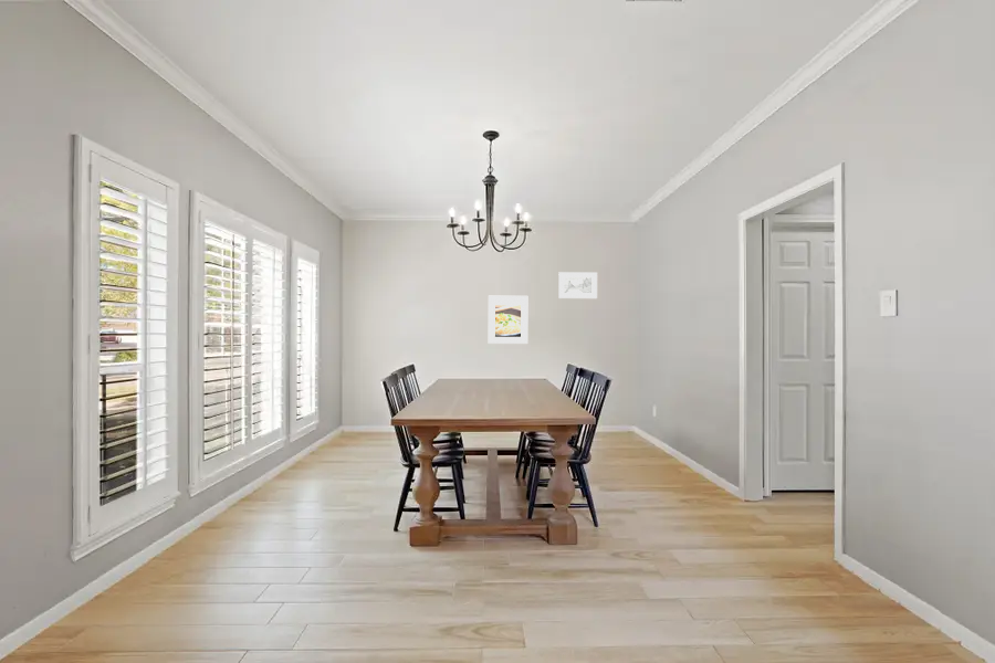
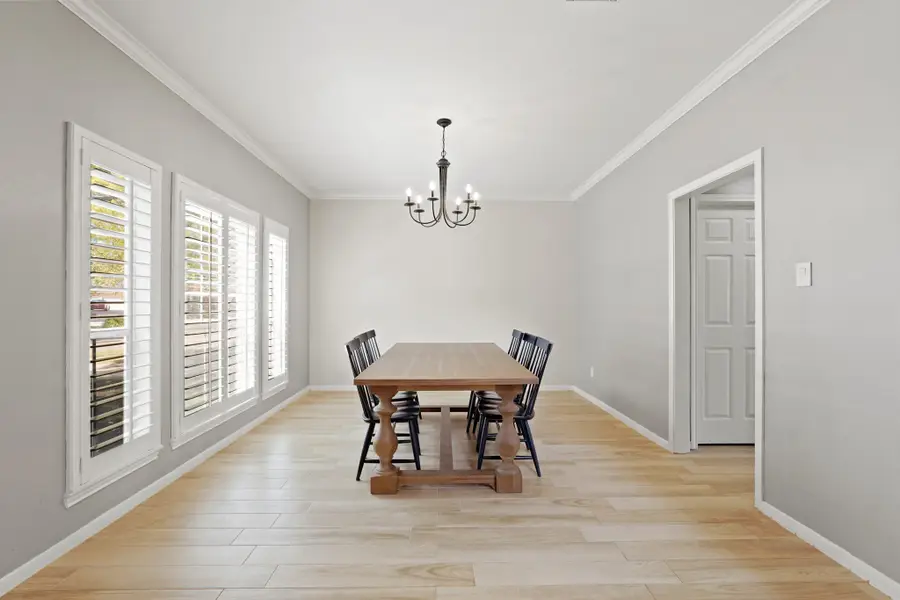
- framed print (507, 319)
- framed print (577, 285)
